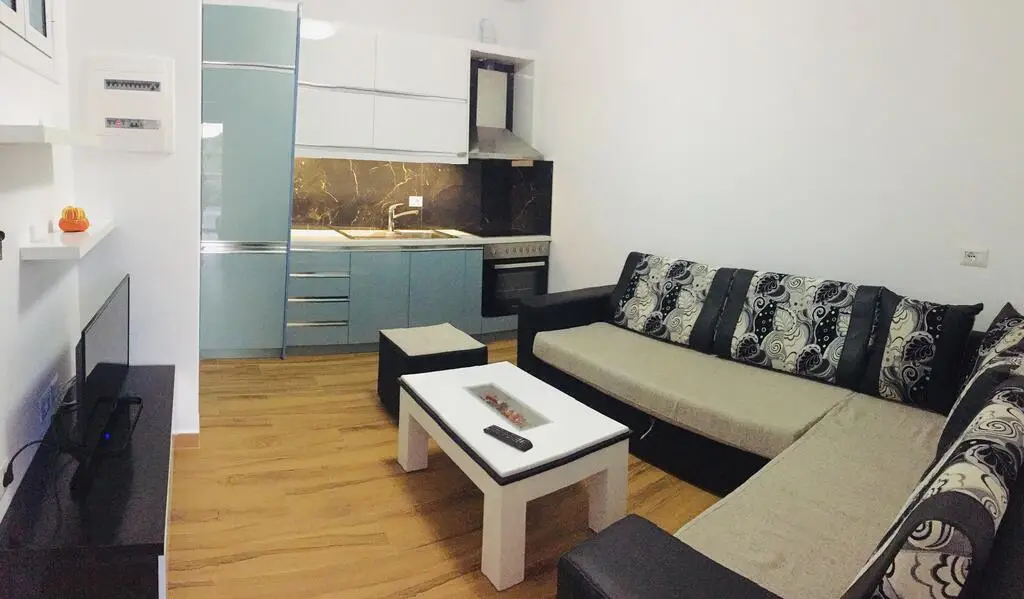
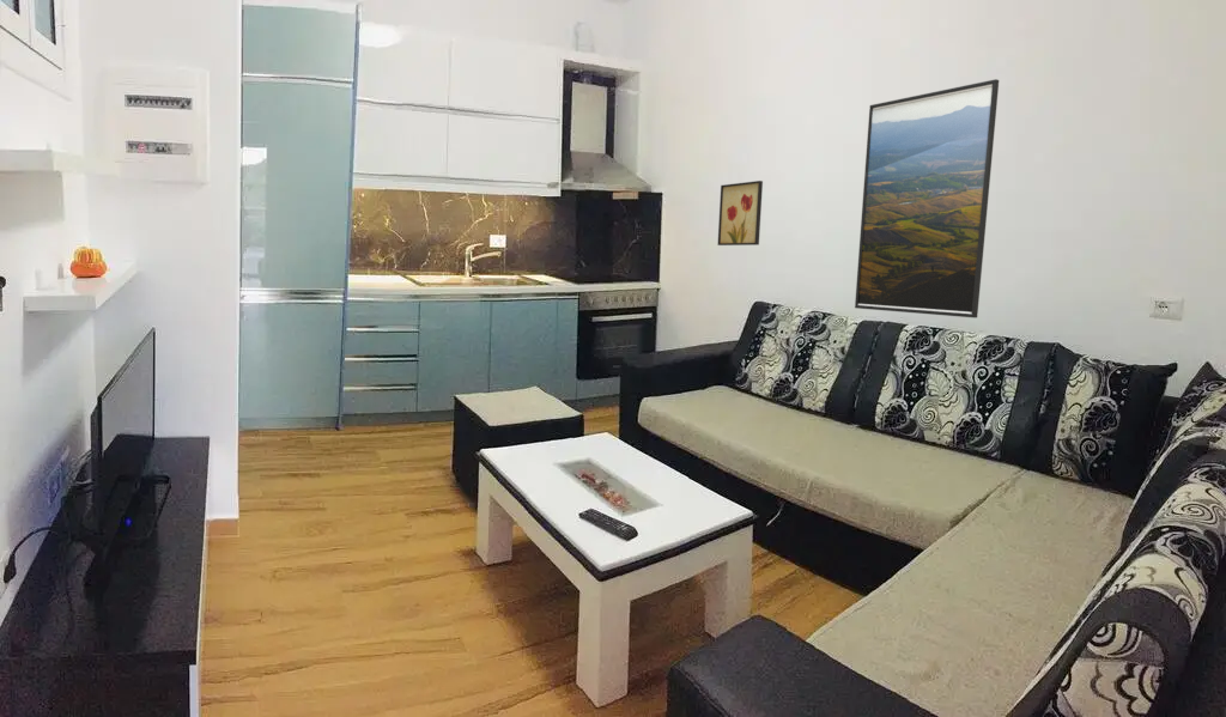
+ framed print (920, 205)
+ wall art (740, 214)
